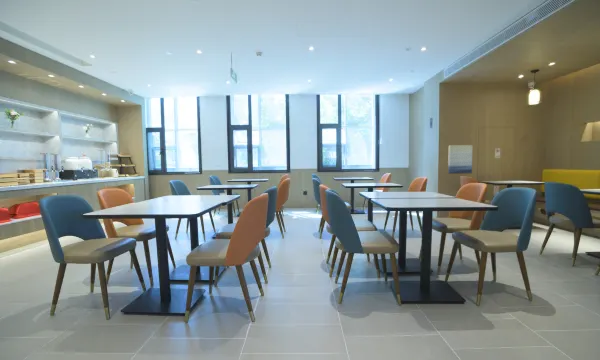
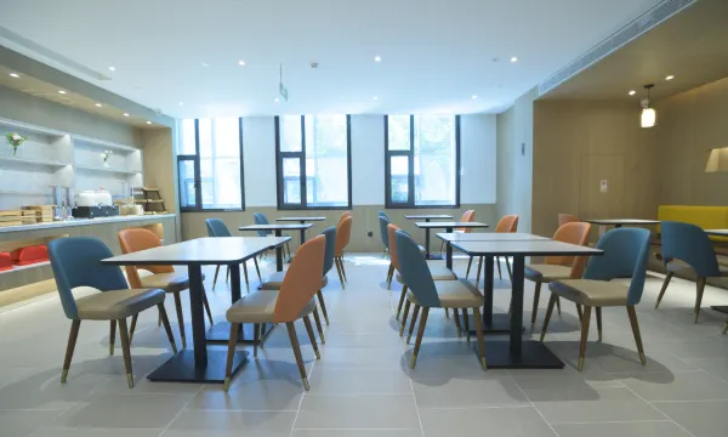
- wall art (460, 159)
